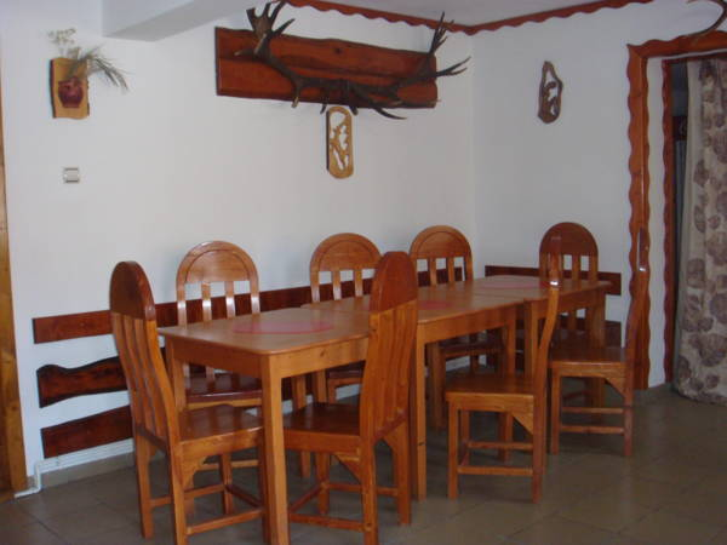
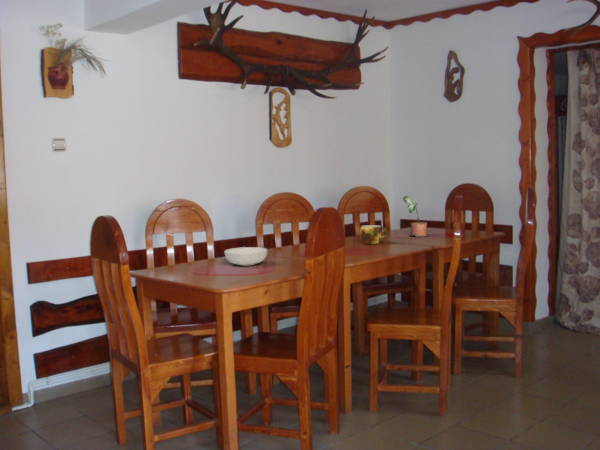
+ potted plant (417, 216)
+ serving bowl (246, 257)
+ cup (372, 234)
